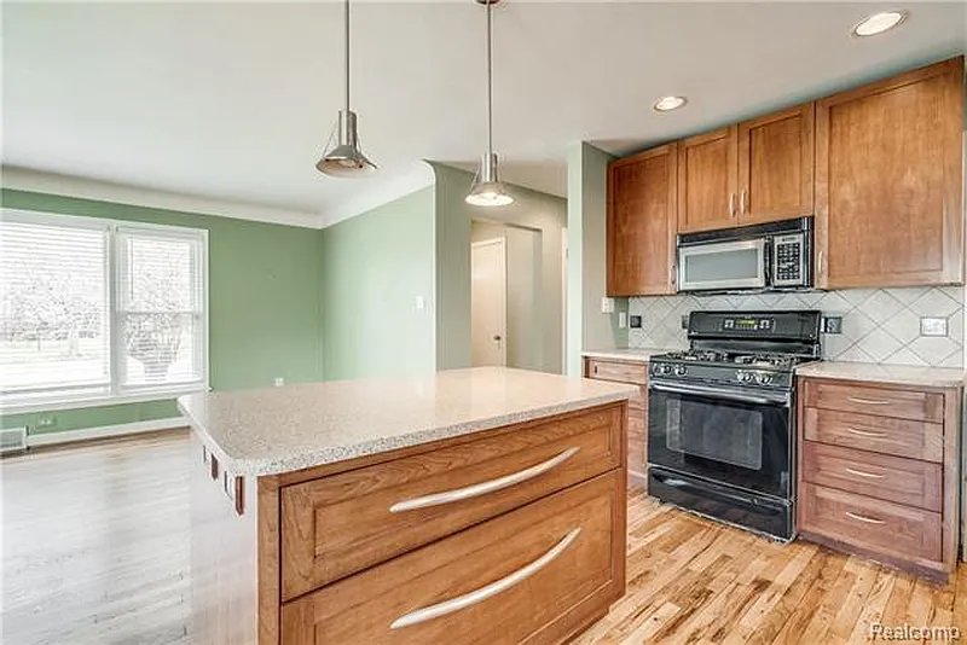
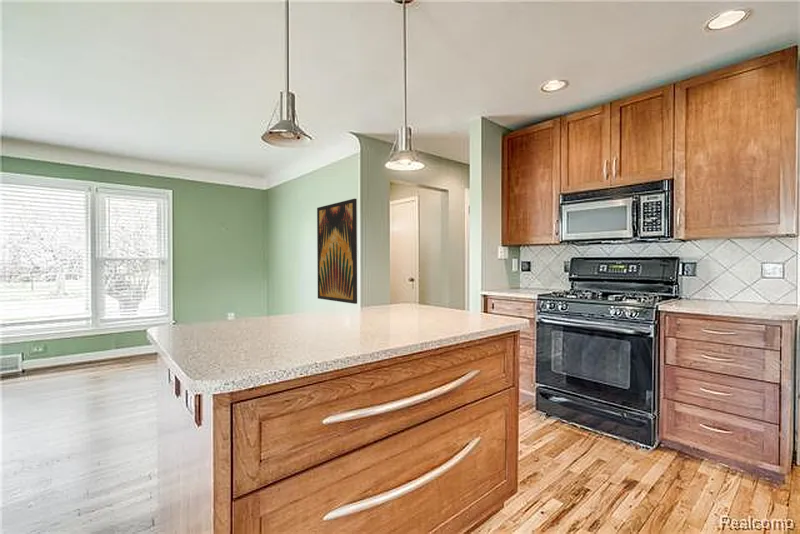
+ wall art (335, 252)
